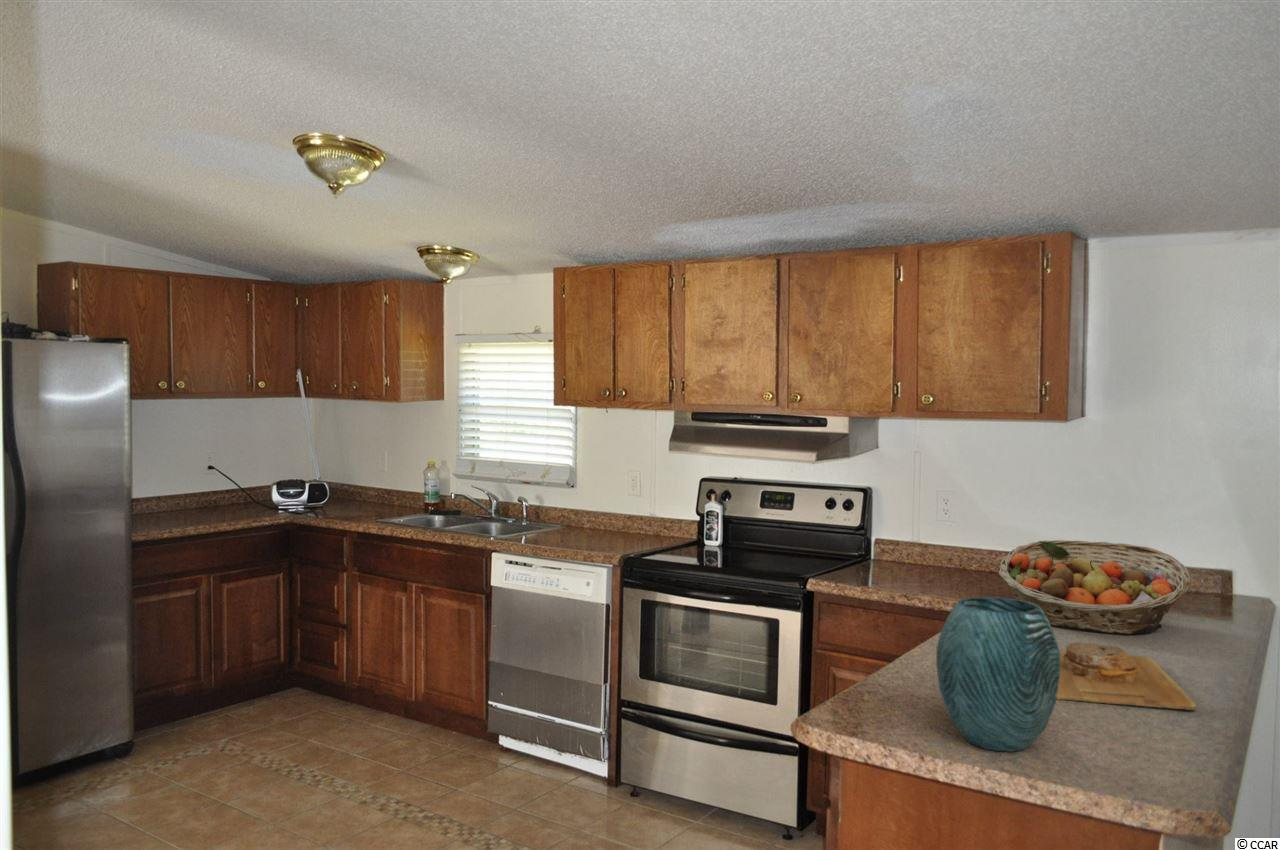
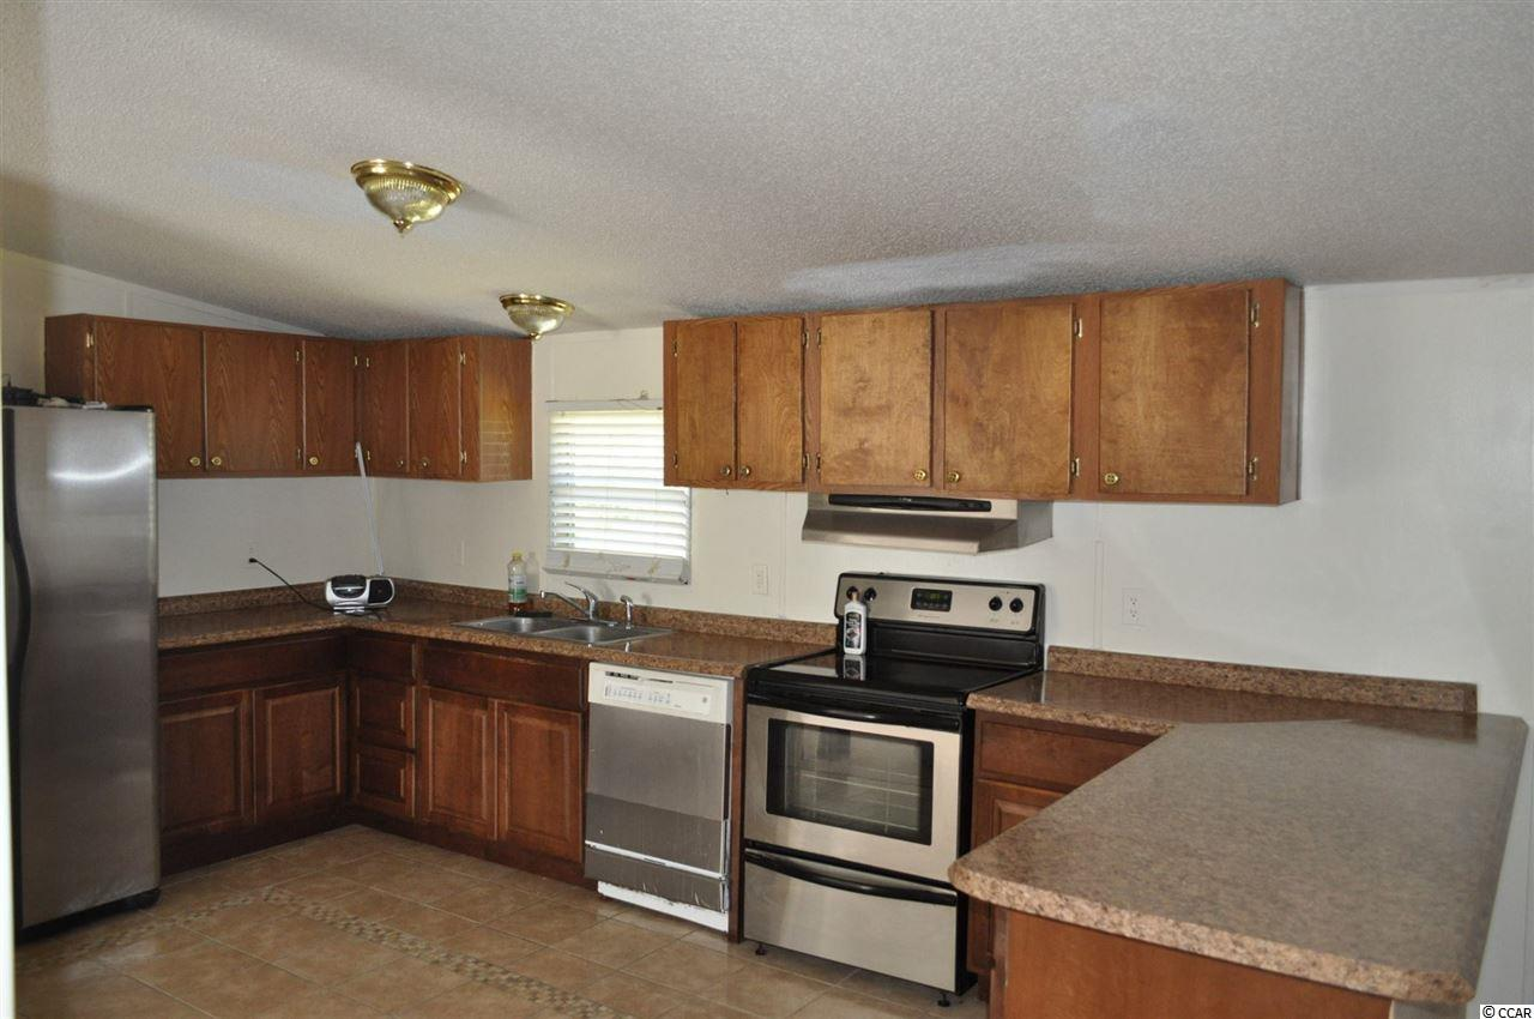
- fruit basket (1090, 584)
- cutting board (1099, 661)
- vase (997, 673)
